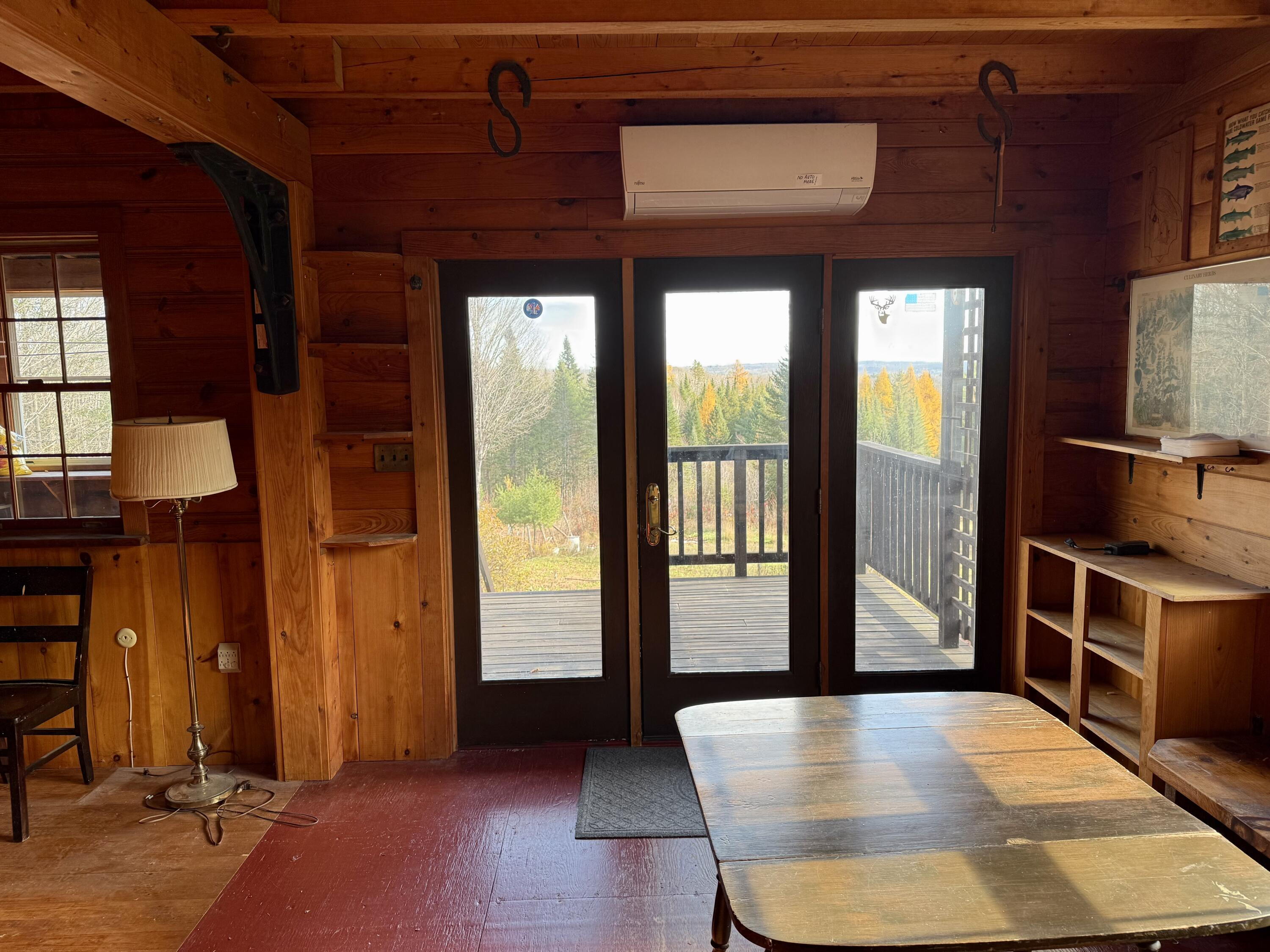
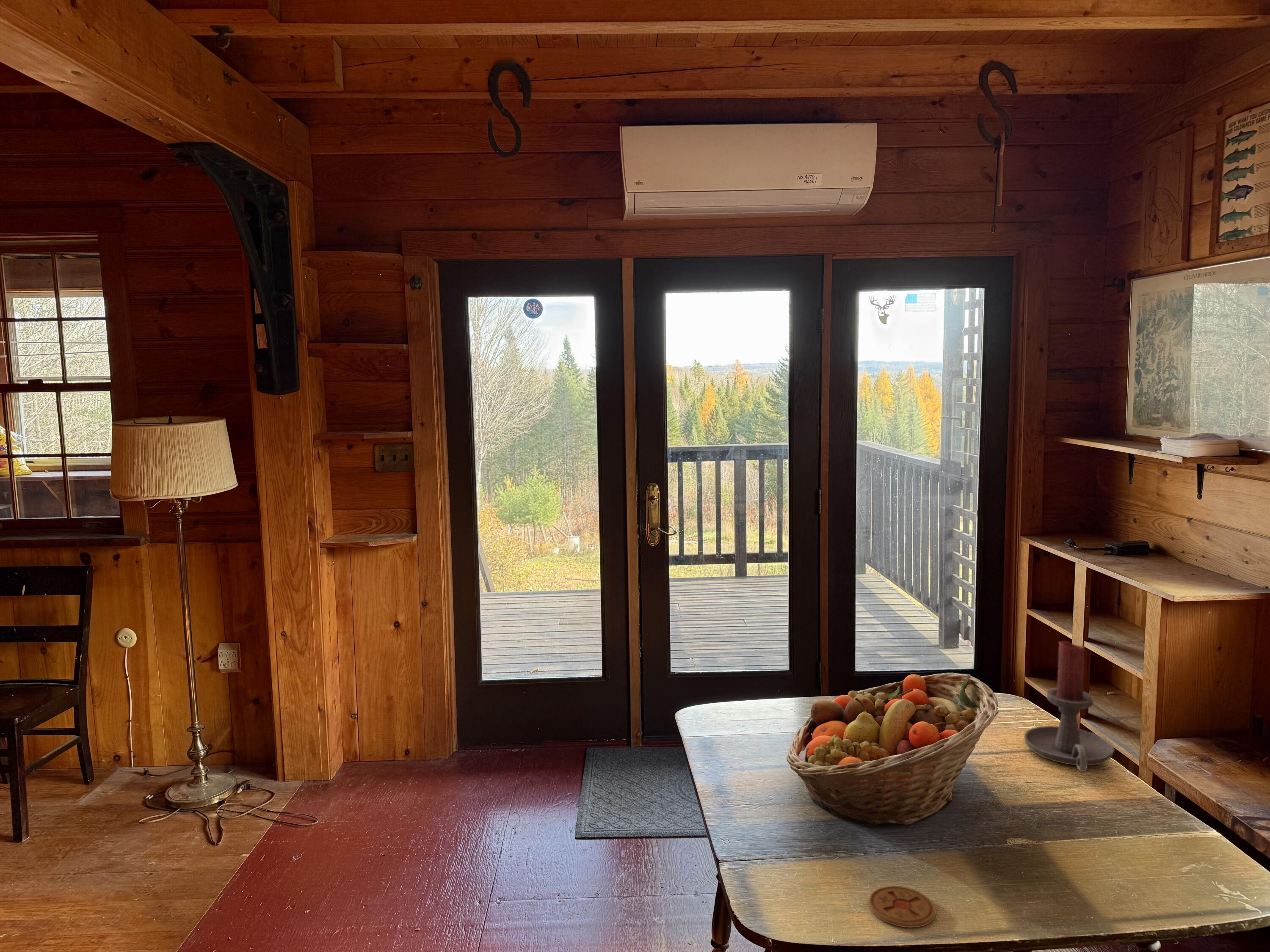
+ fruit basket (890, 738)
+ candle holder (1072, 701)
+ coaster (902, 906)
